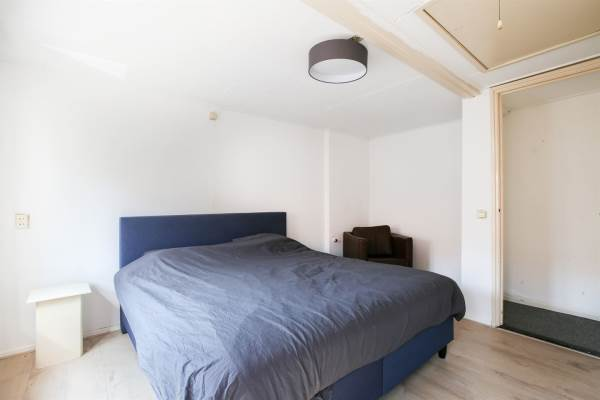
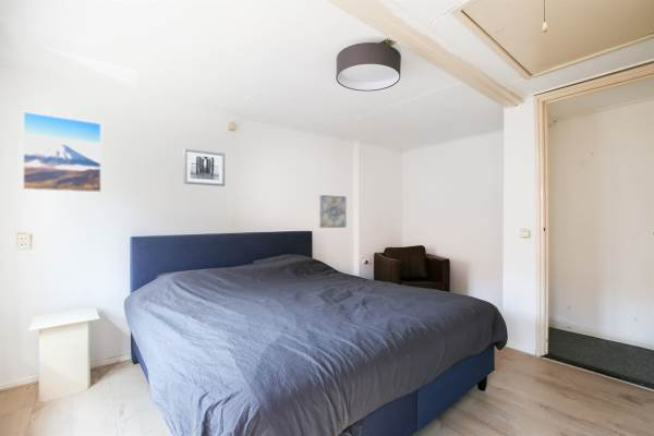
+ wall art (332, 211)
+ wall art (205, 168)
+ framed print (64, 154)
